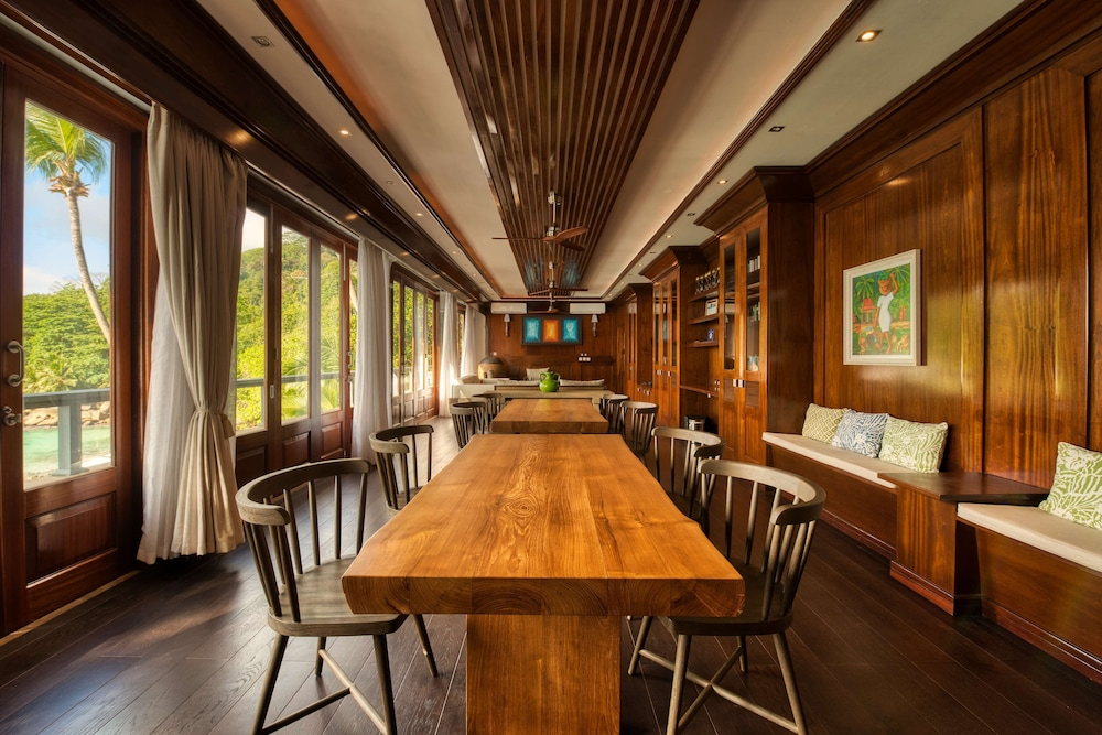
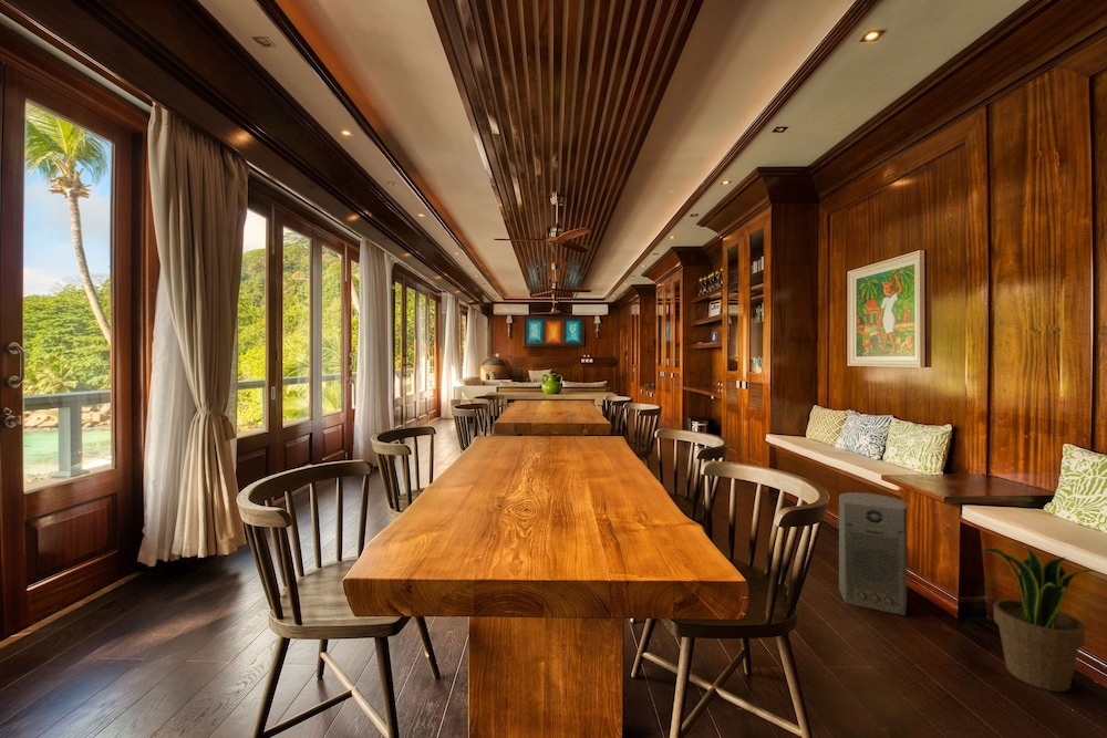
+ potted plant (1036, 614)
+ fan (871, 547)
